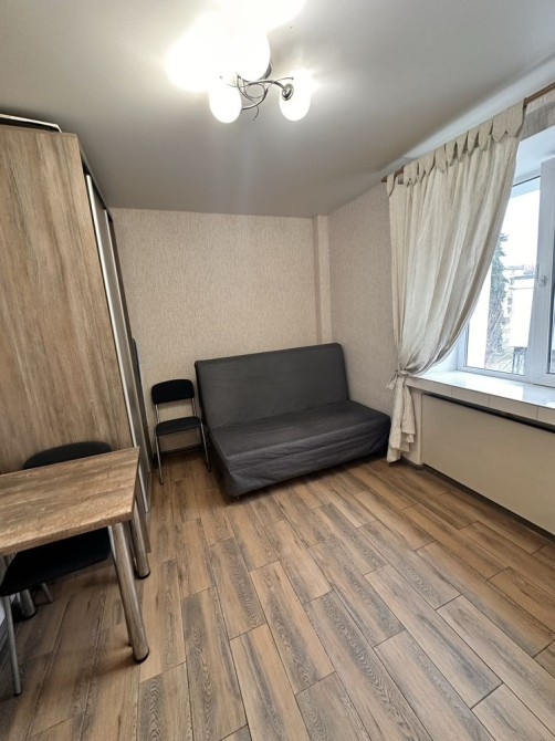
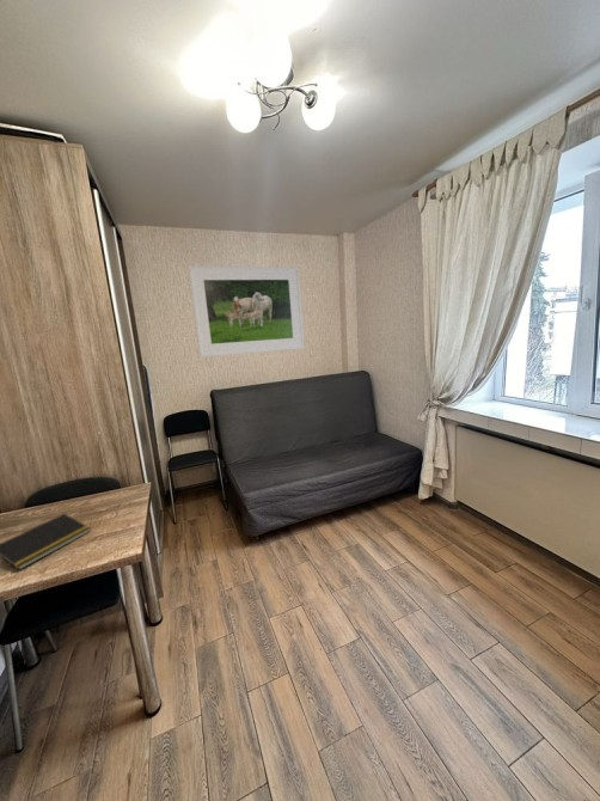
+ notepad (44, 538)
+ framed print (250, 311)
